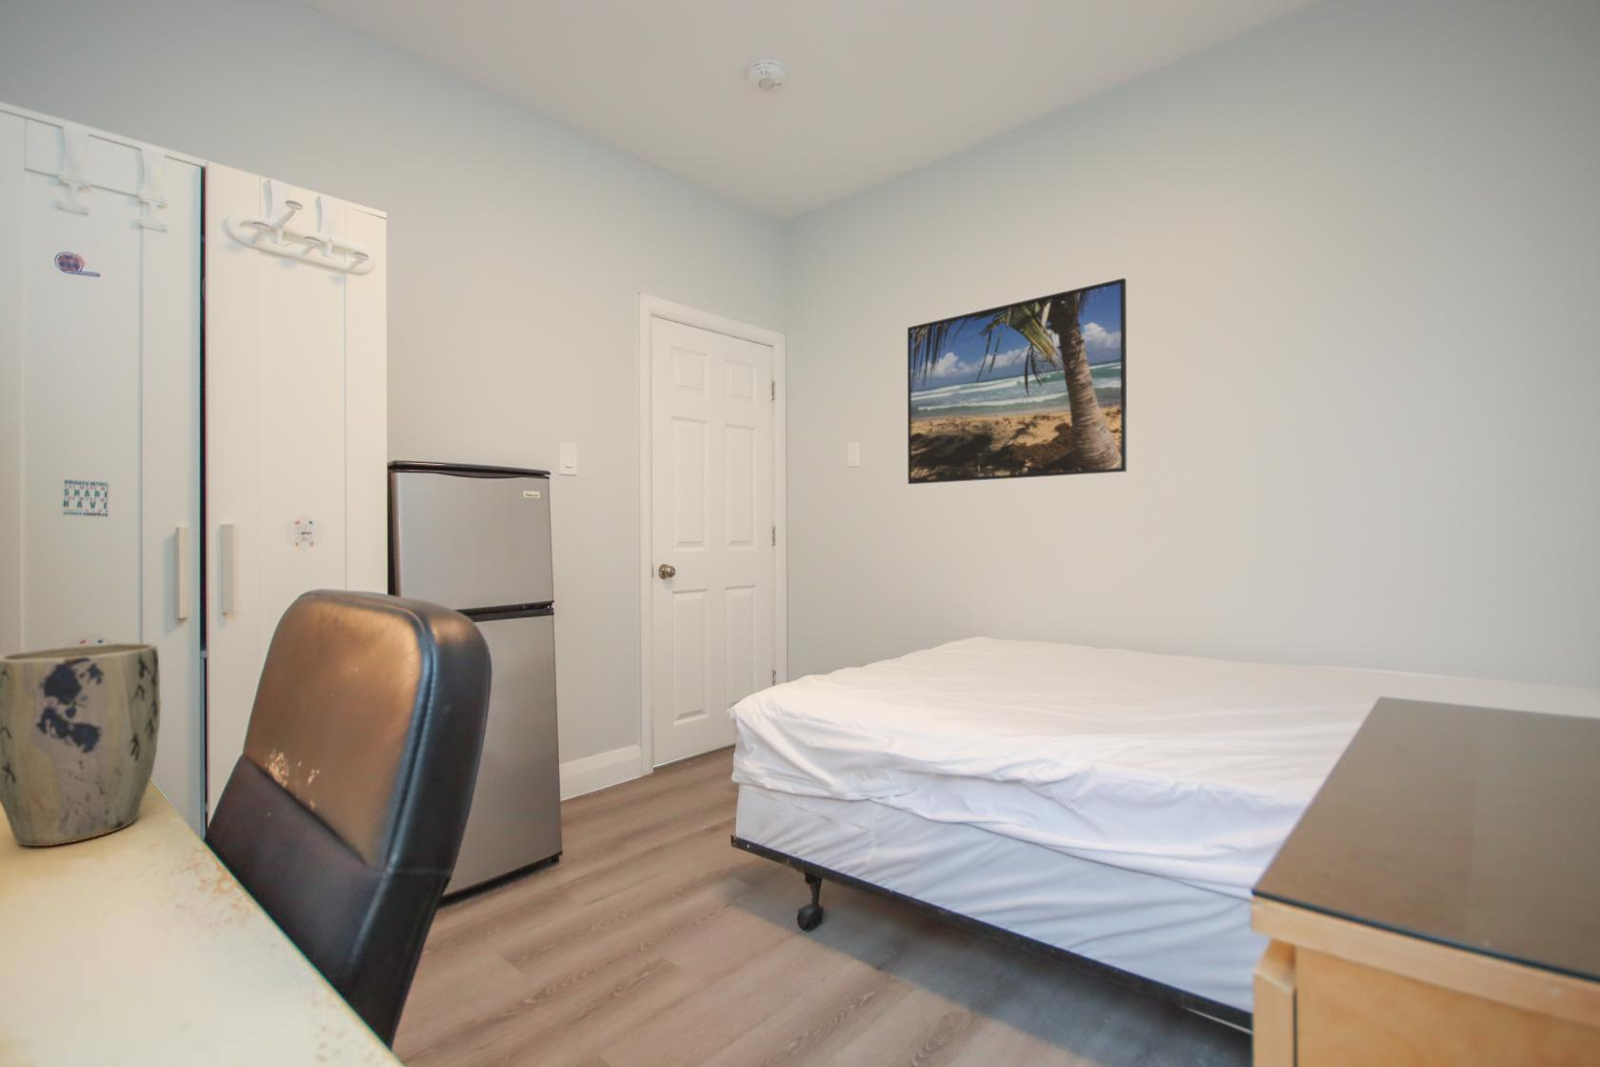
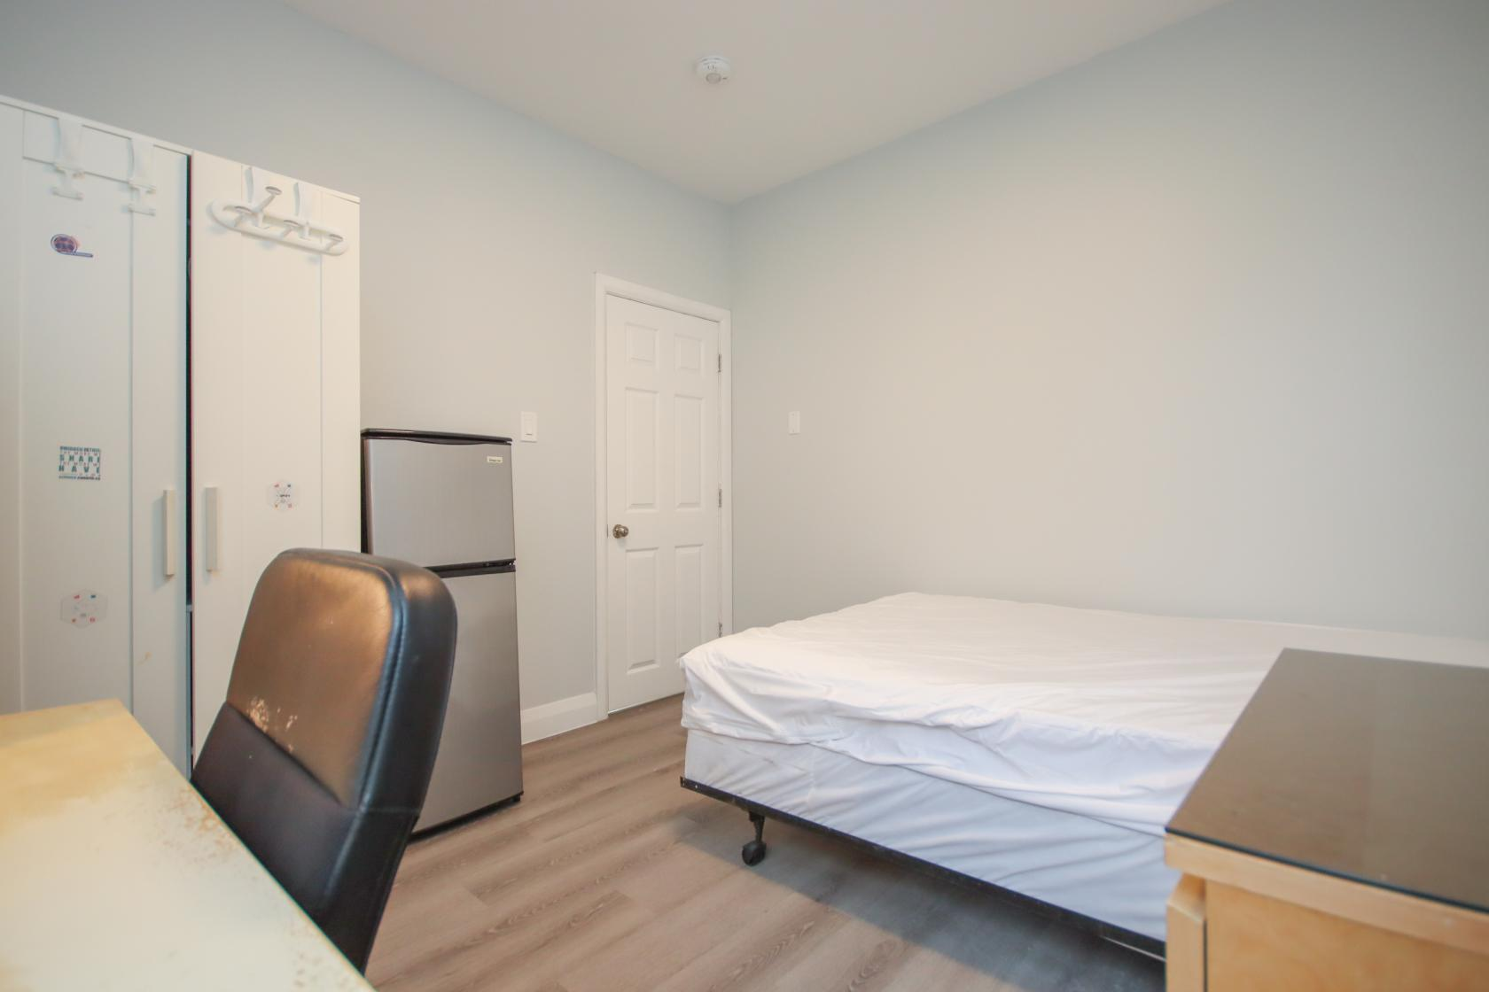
- plant pot (80, 740)
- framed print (1006, 392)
